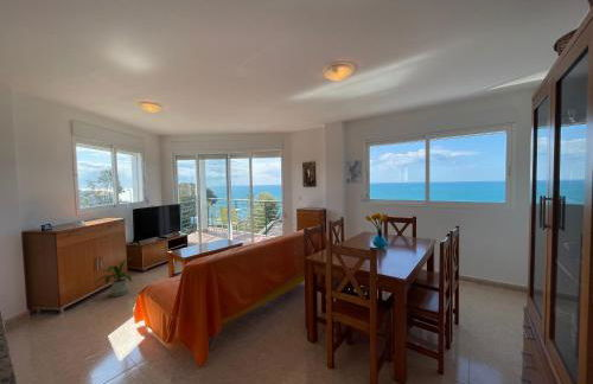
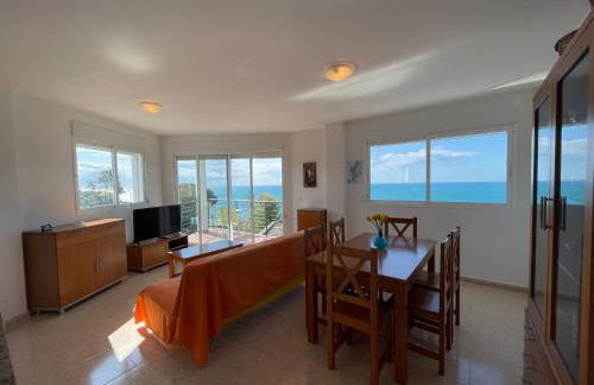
- house plant (115, 275)
